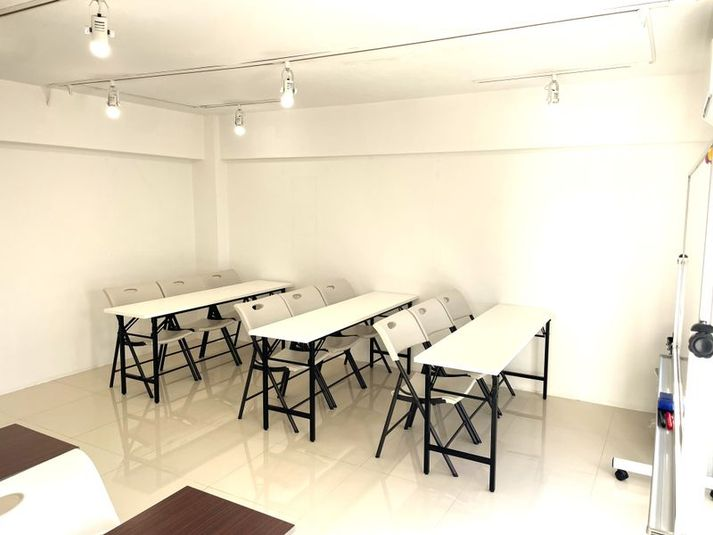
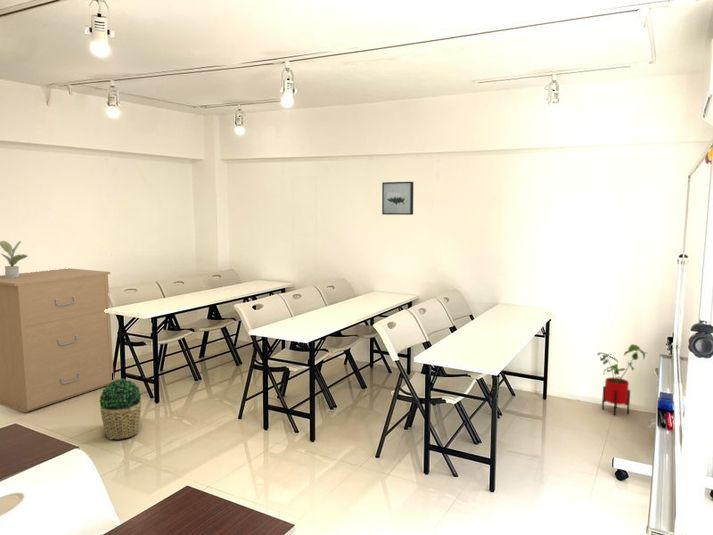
+ filing cabinet (48, 333)
+ potted plant (121, 407)
+ wall art (397, 198)
+ house plant (620, 377)
+ potted plant (15, 258)
